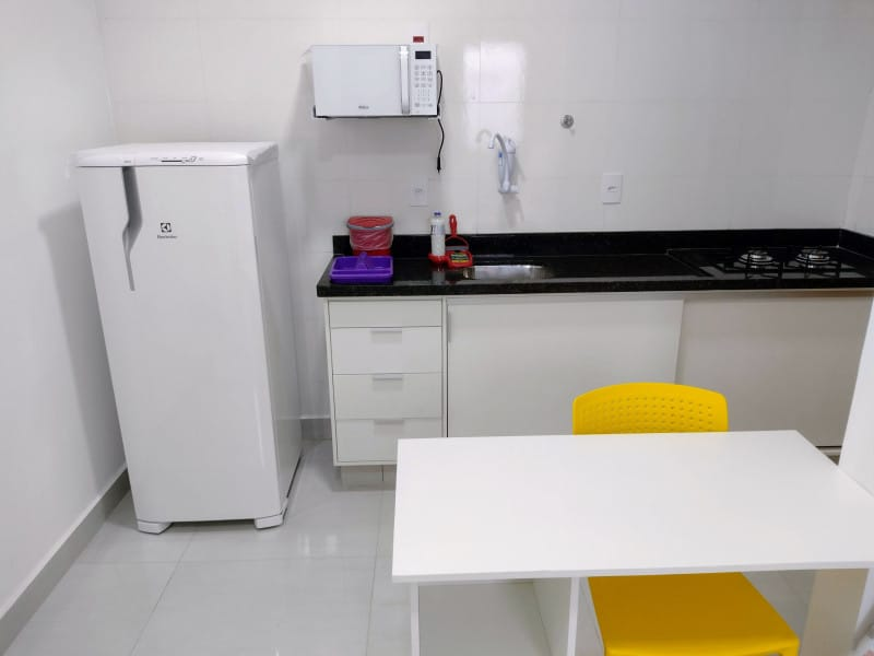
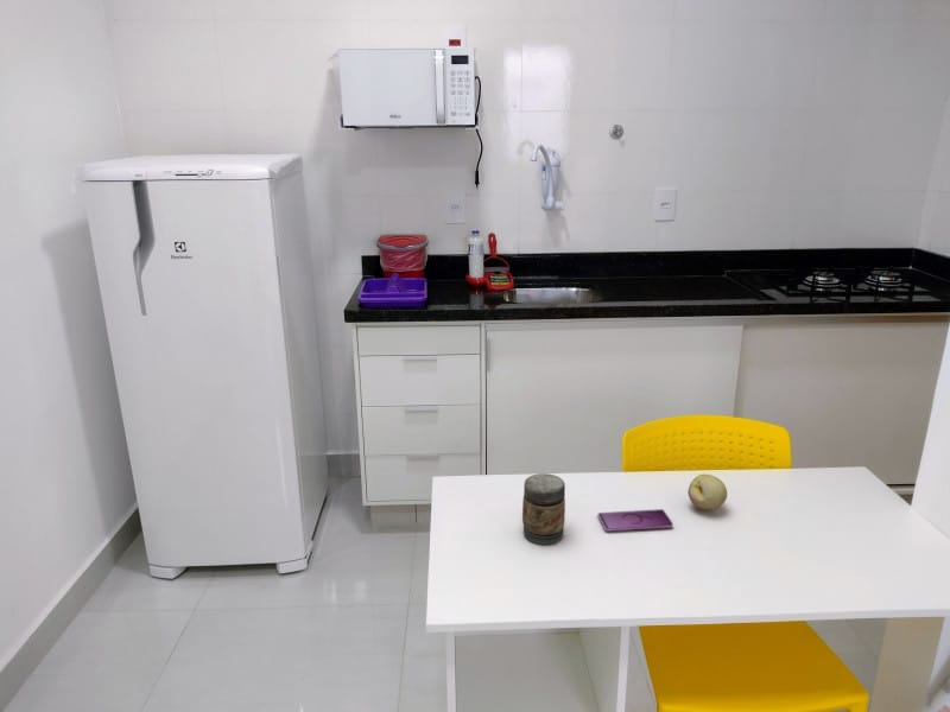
+ jar (544, 508)
+ smartphone (634, 520)
+ fruit (708, 492)
